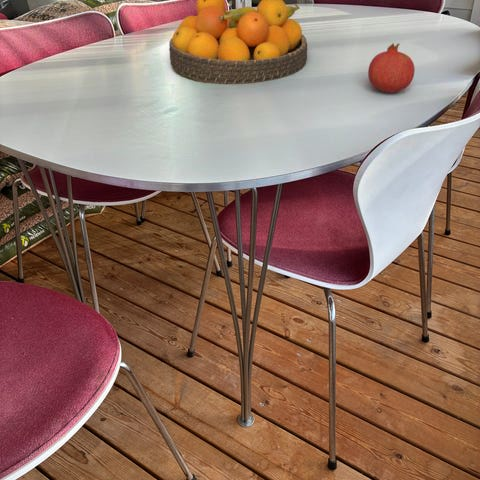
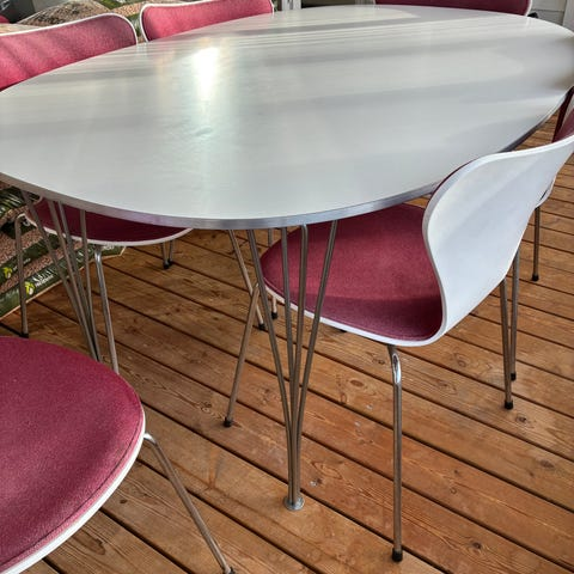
- fruit (391, 67)
- fruit bowl (238, 30)
